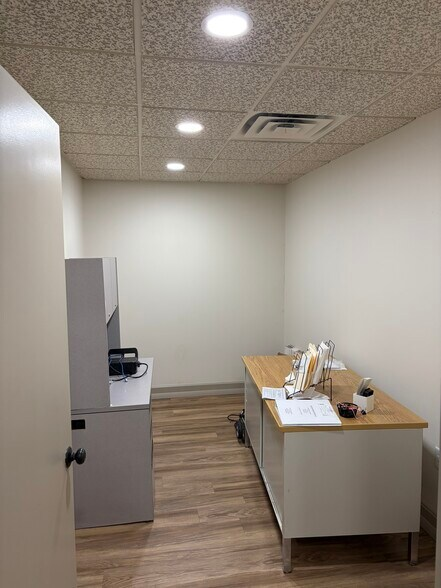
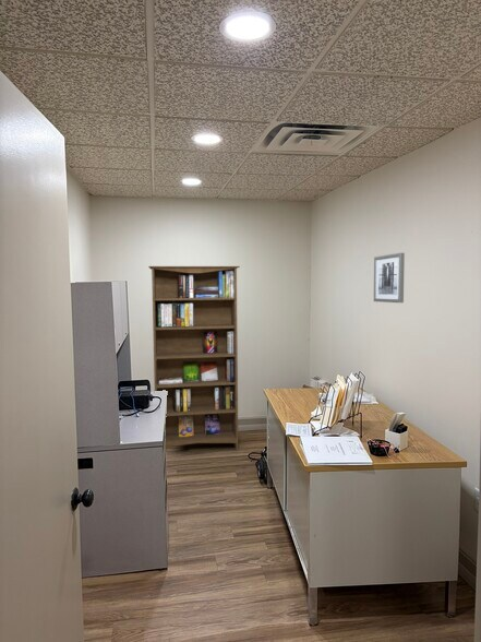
+ bookcase (195, 358)
+ wall art (387, 278)
